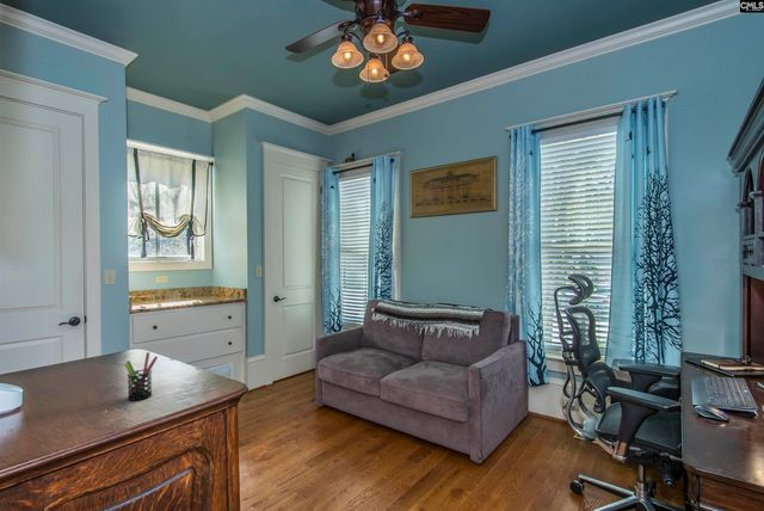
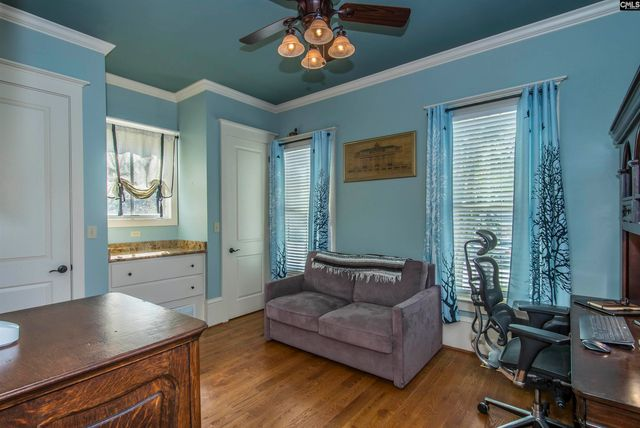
- pen holder (138, 375)
